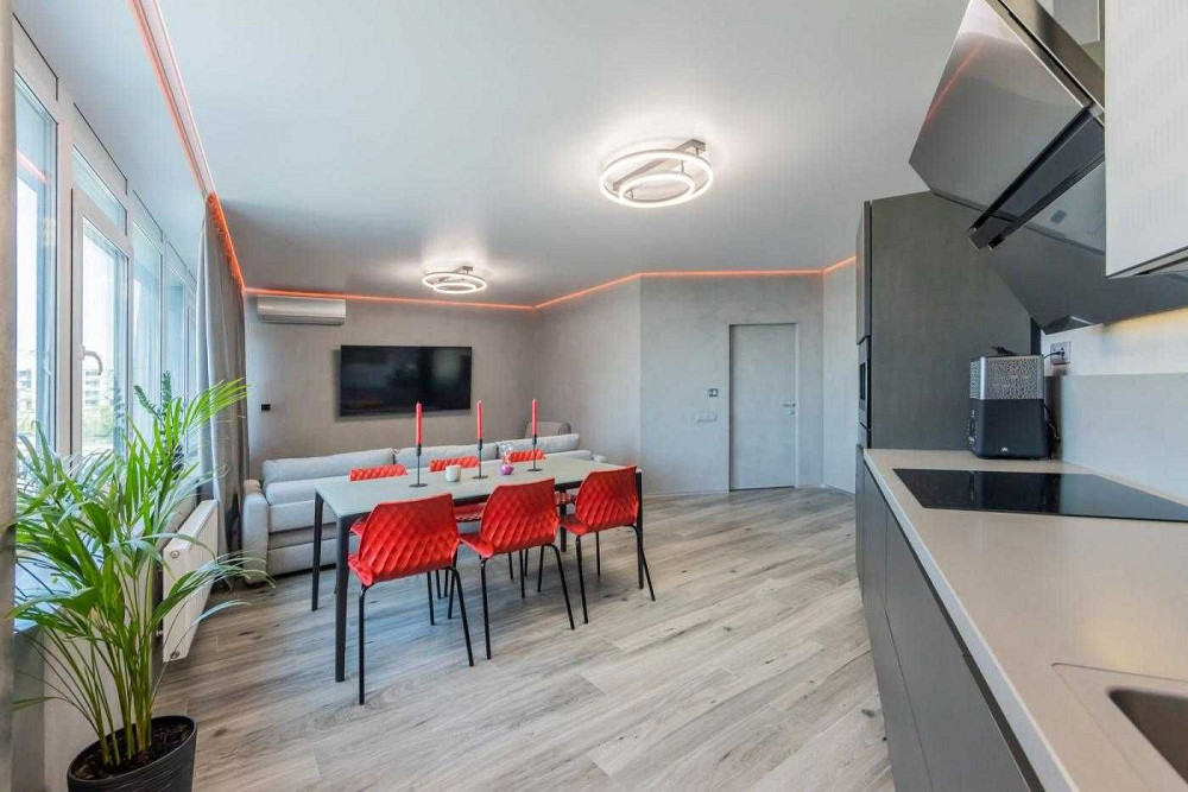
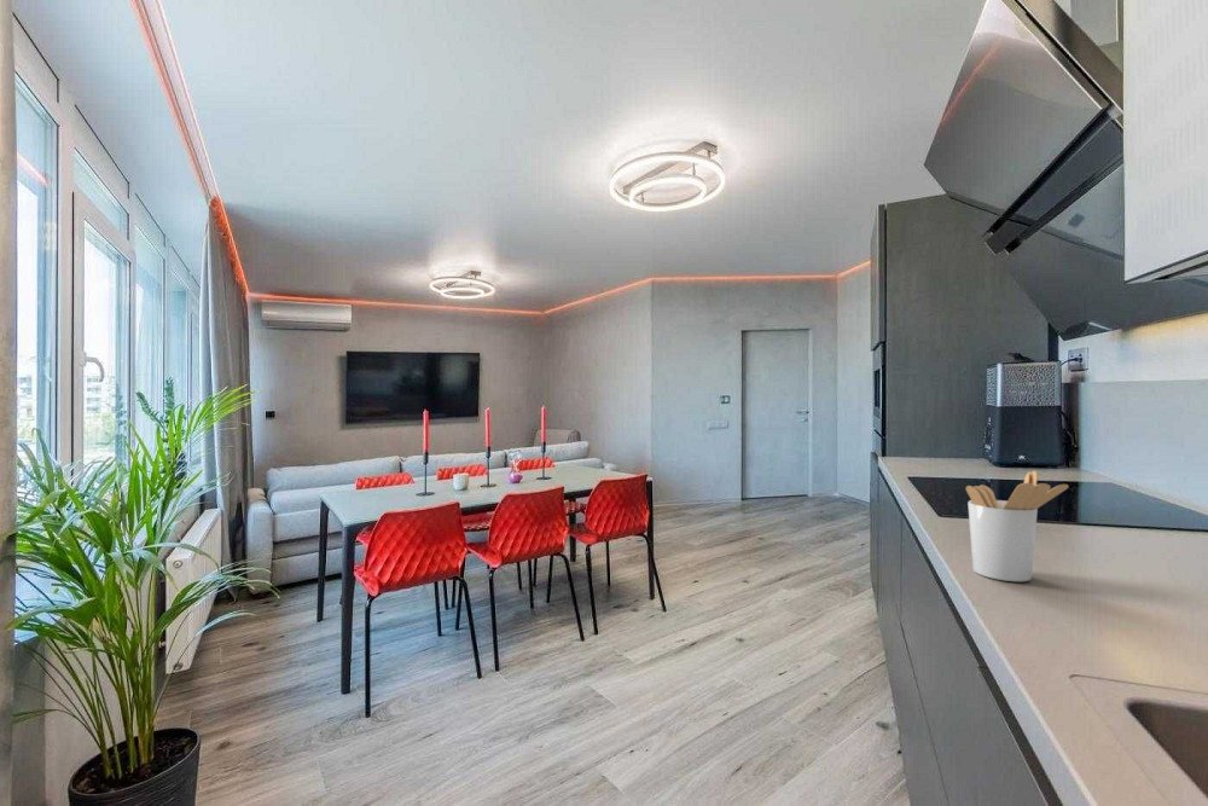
+ utensil holder (1014, 526)
